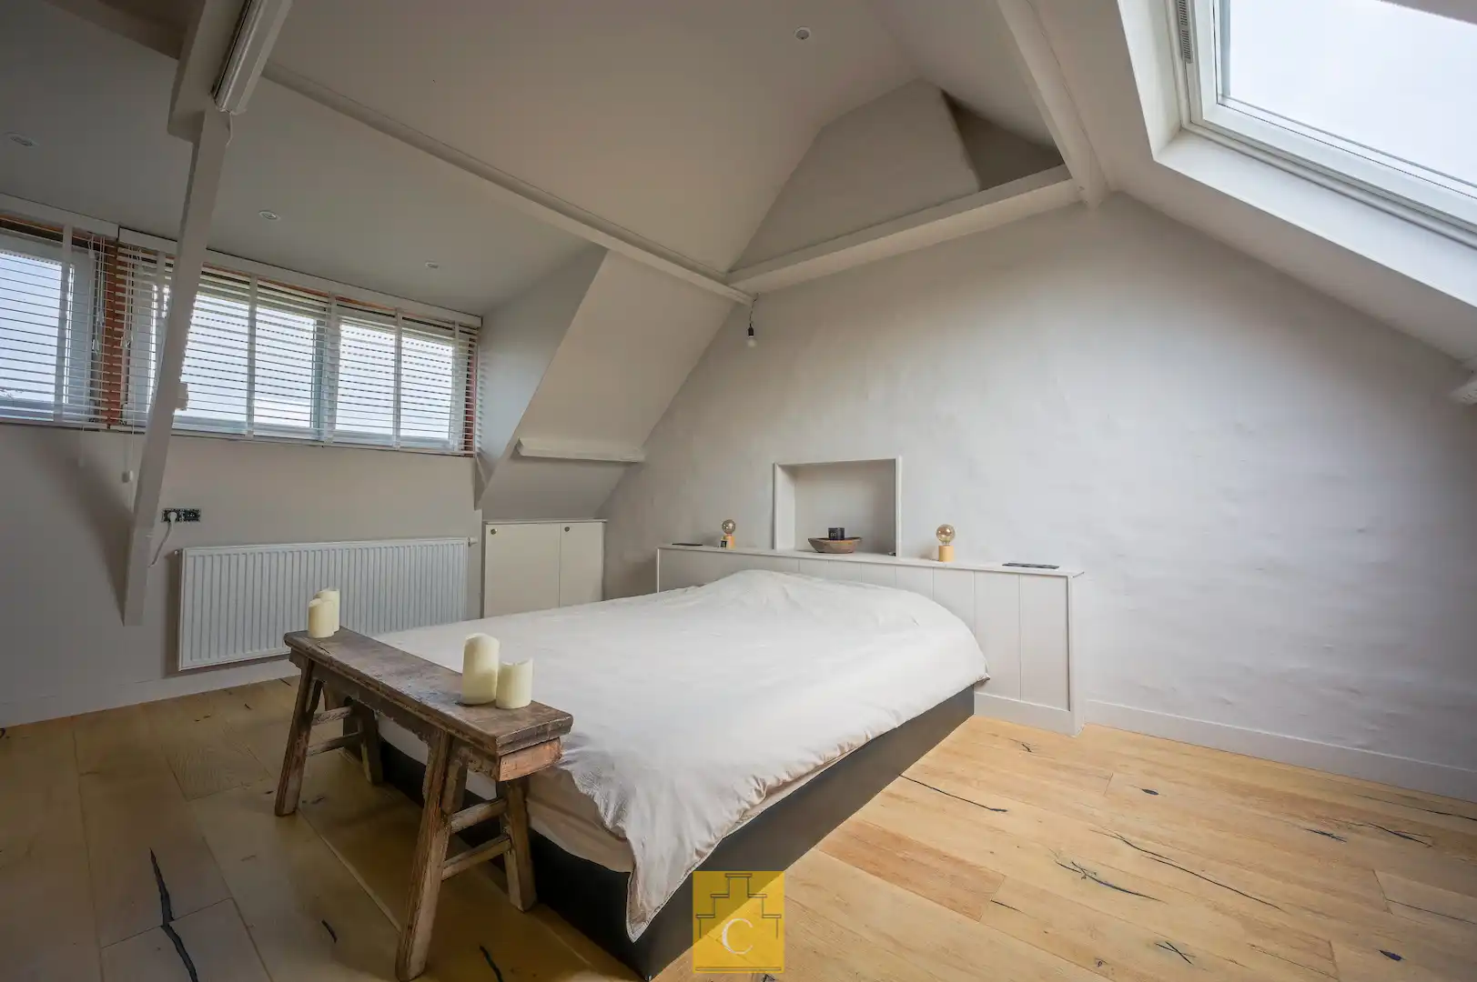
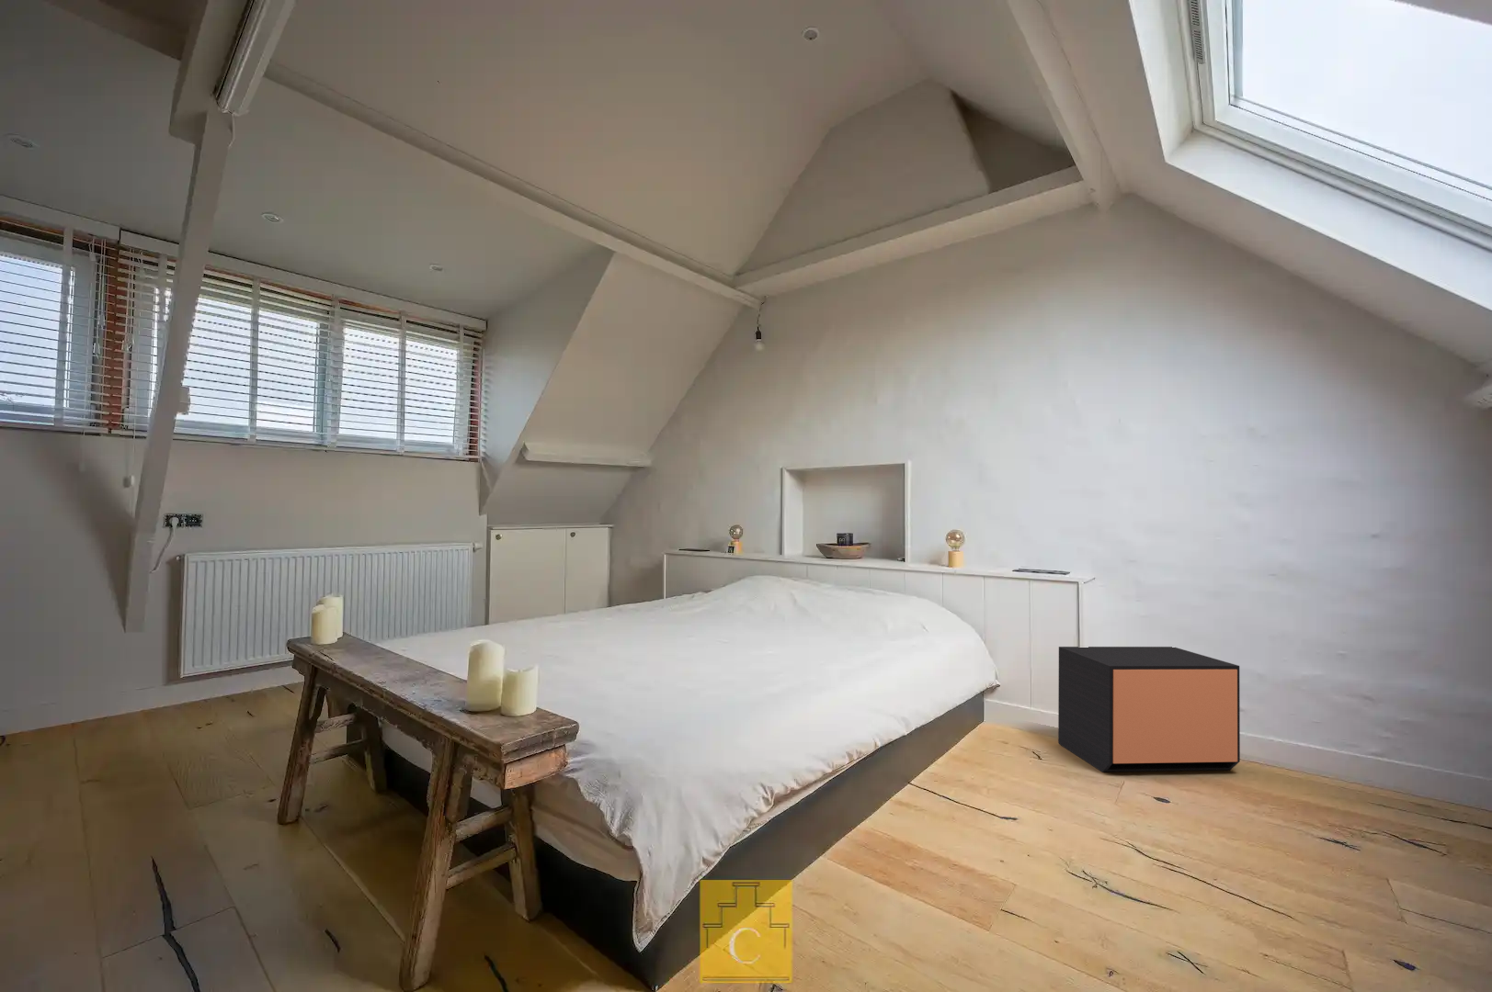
+ nightstand (1143, 706)
